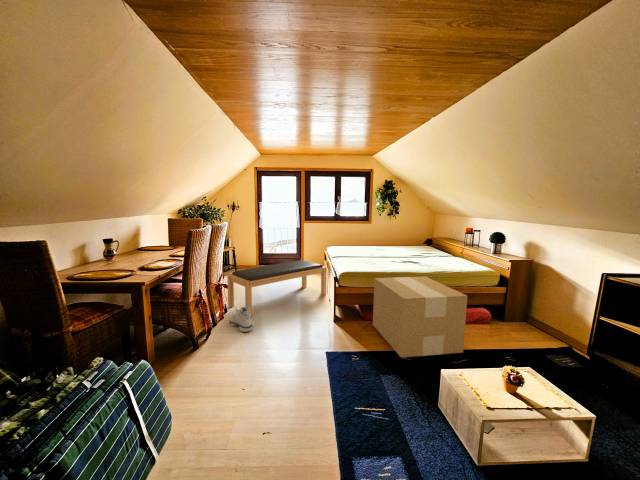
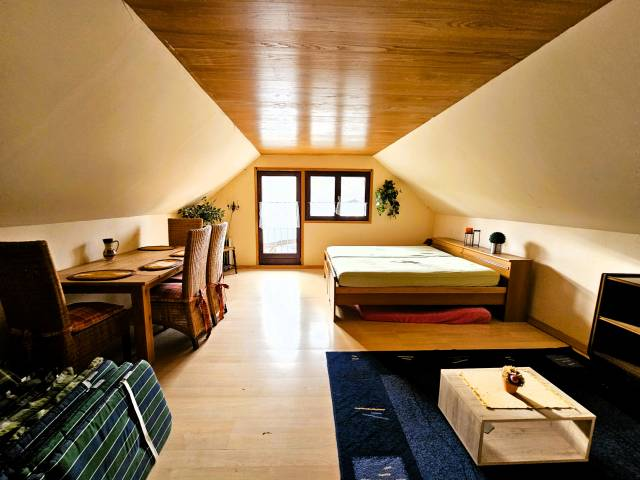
- bench (279, 281)
- cardboard box (414, 312)
- sneaker (240, 315)
